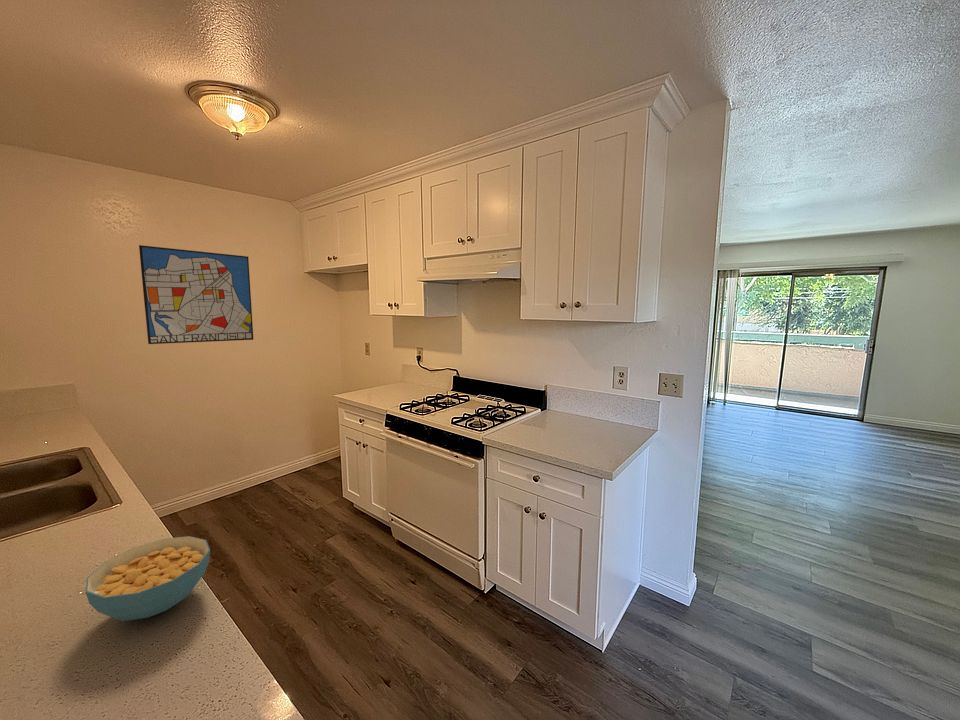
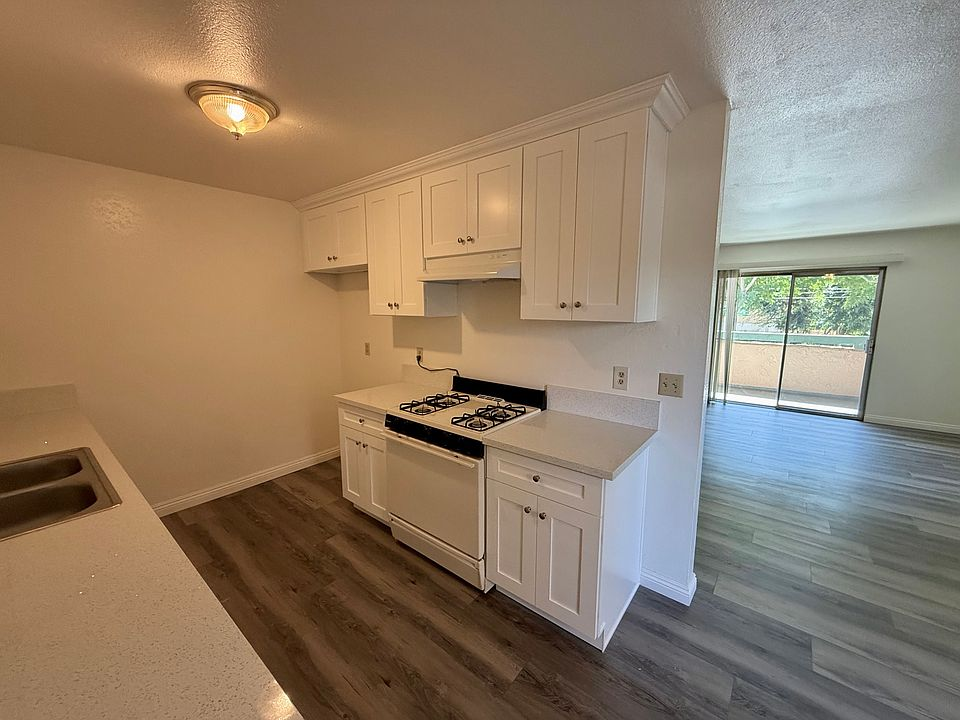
- cereal bowl (154, 584)
- wall art (201, 297)
